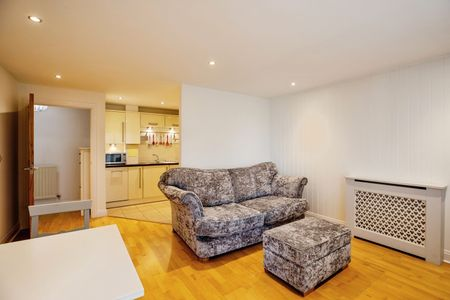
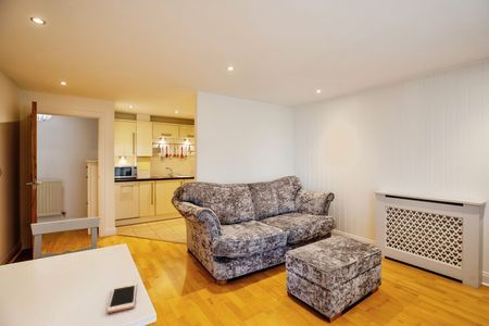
+ cell phone (123, 296)
